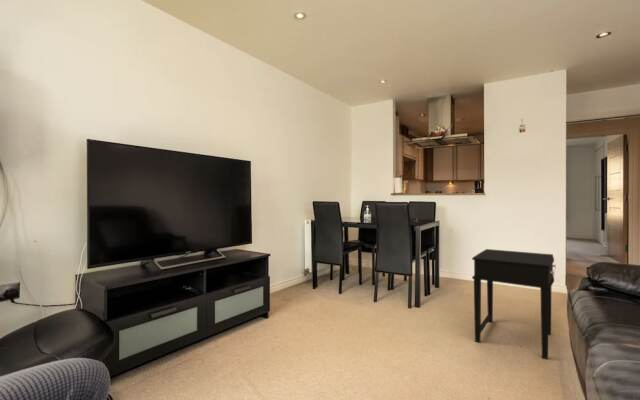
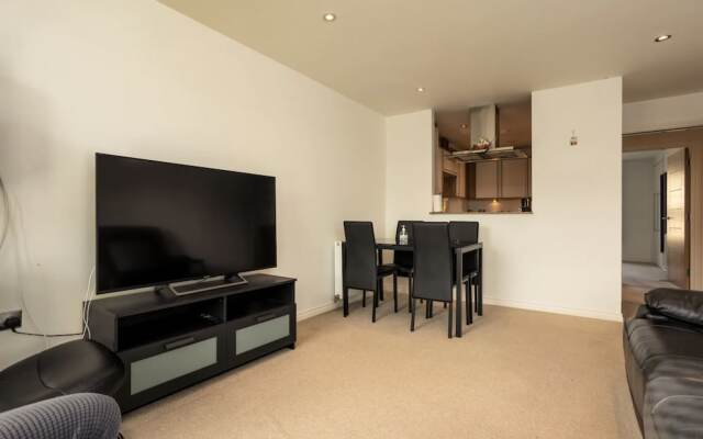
- side table (515, 284)
